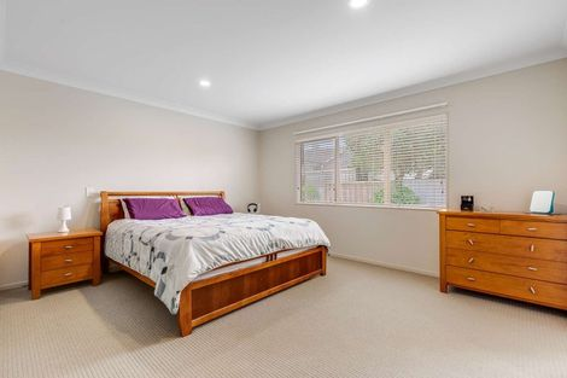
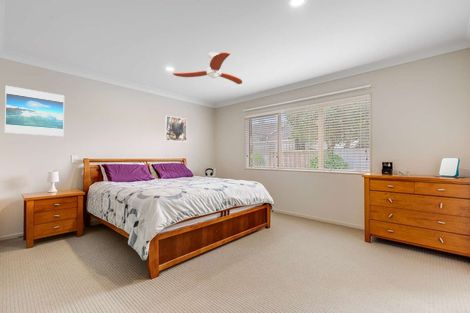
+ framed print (36, 112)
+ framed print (176, 129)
+ ceiling fan (210, 64)
